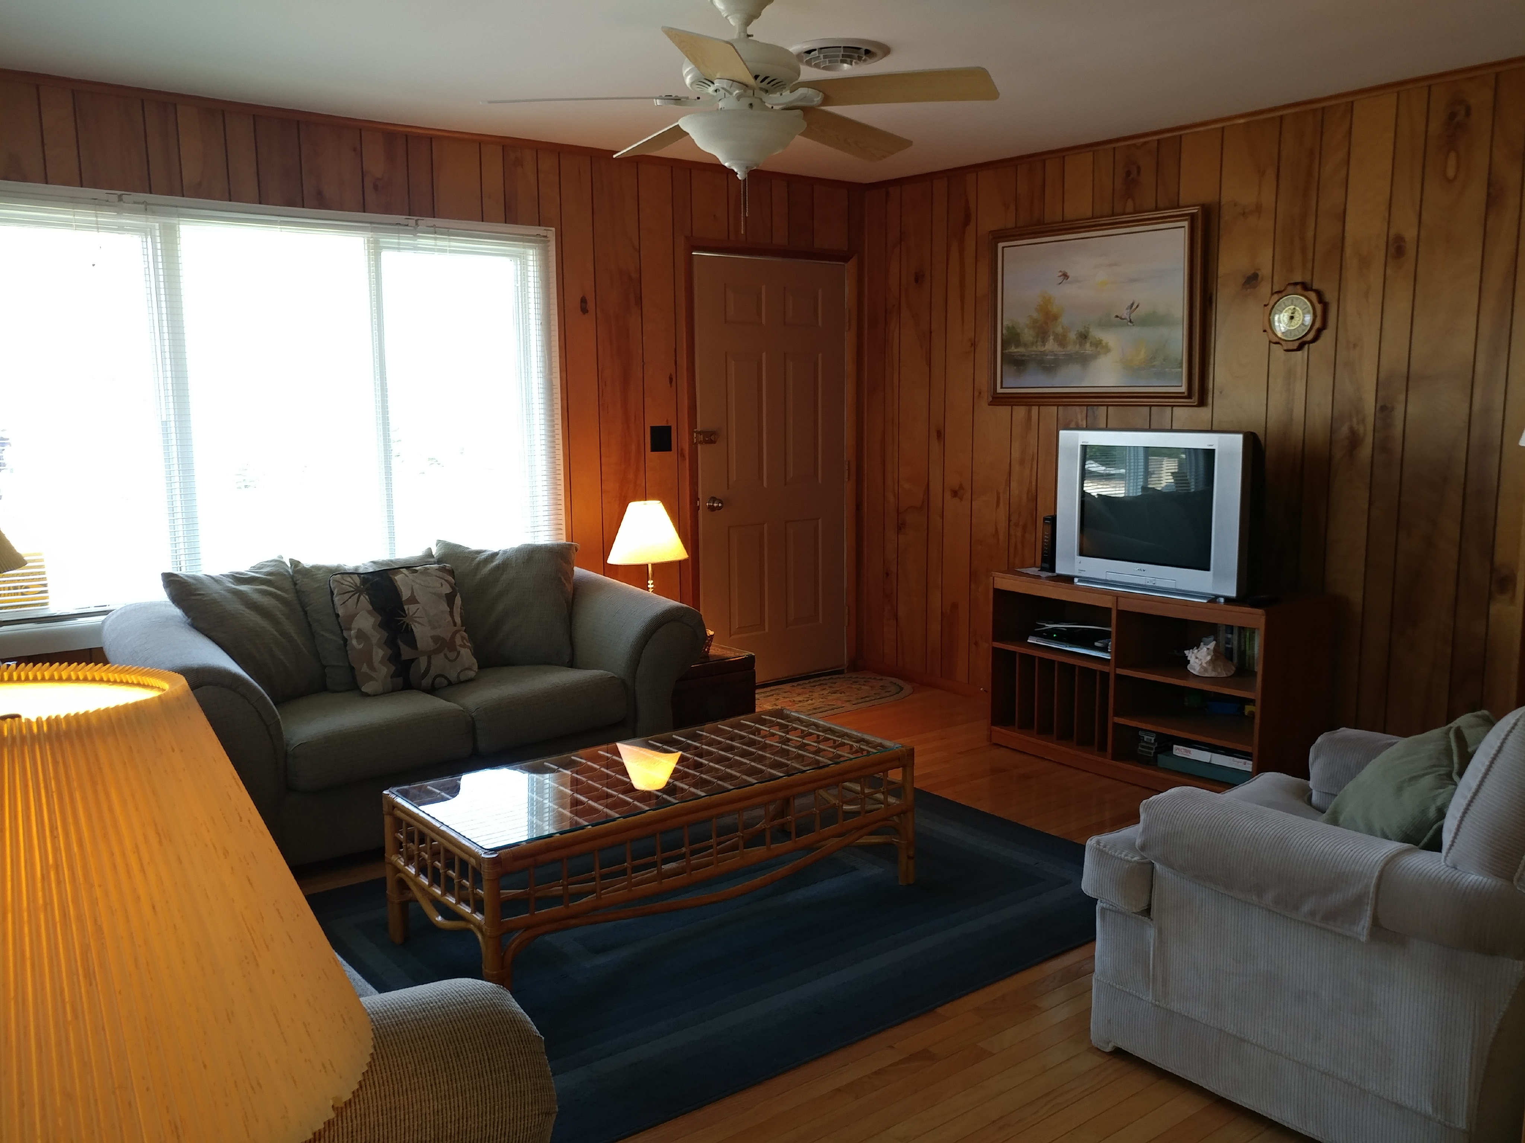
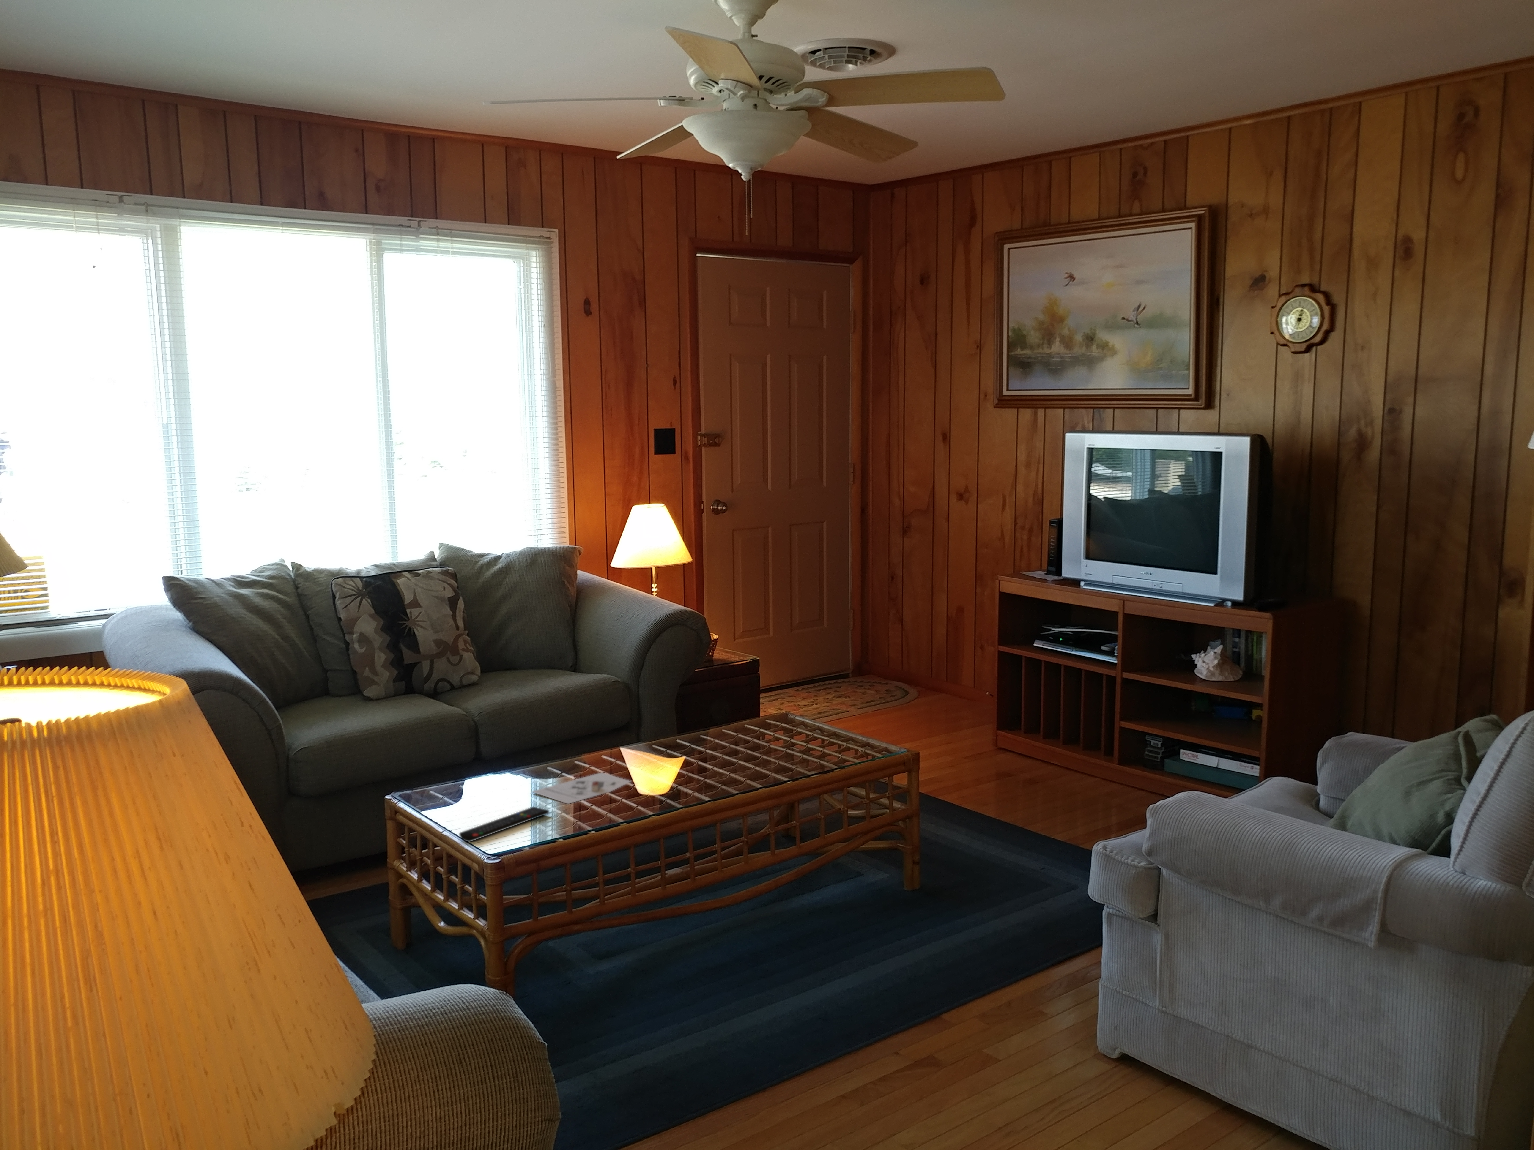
+ remote control (505, 824)
+ architectural model (586, 784)
